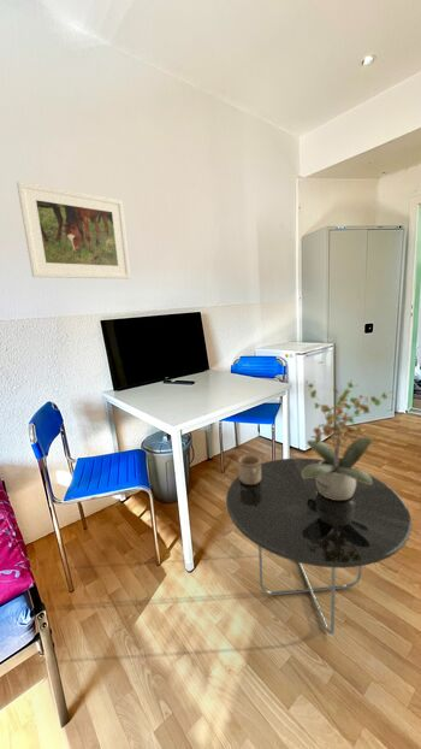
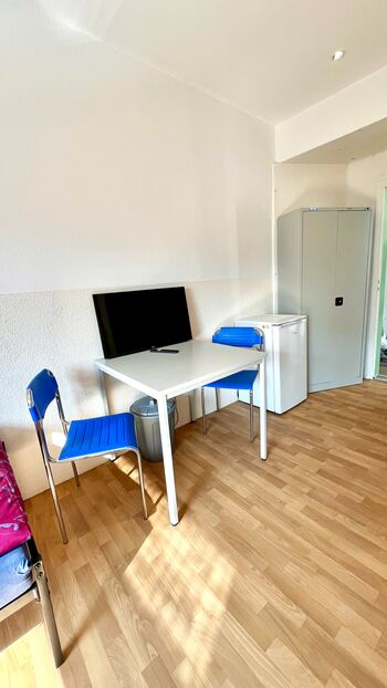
- side table (310, 545)
- potted plant (337, 438)
- mug (250, 471)
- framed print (79, 236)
